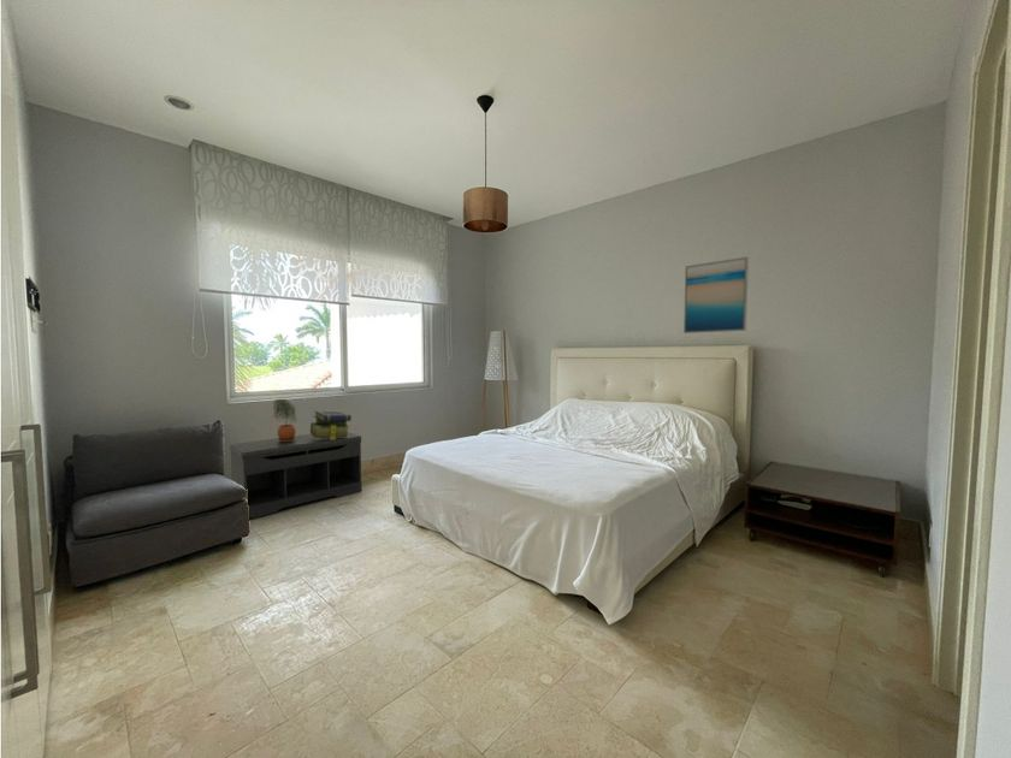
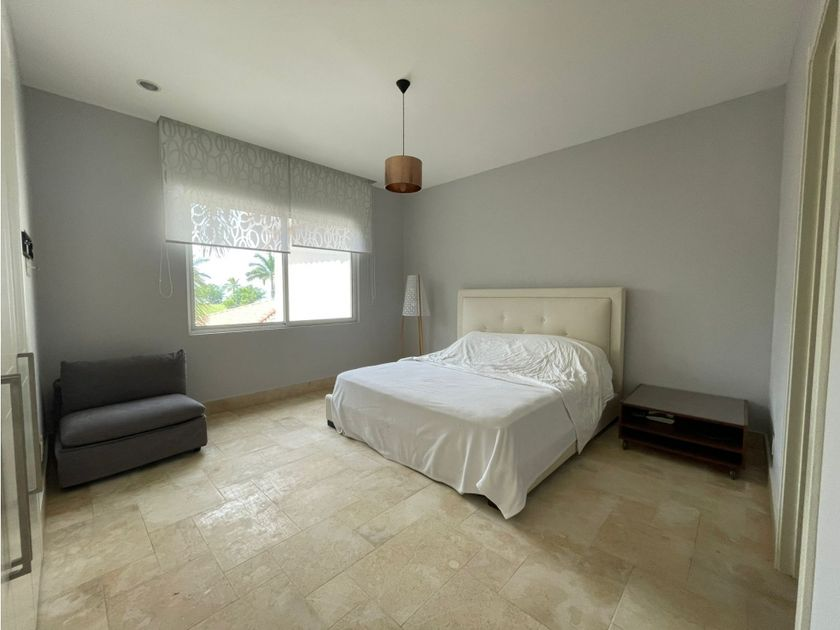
- wall art (714, 297)
- stack of books (330, 425)
- potted plant (285, 420)
- bench (298, 468)
